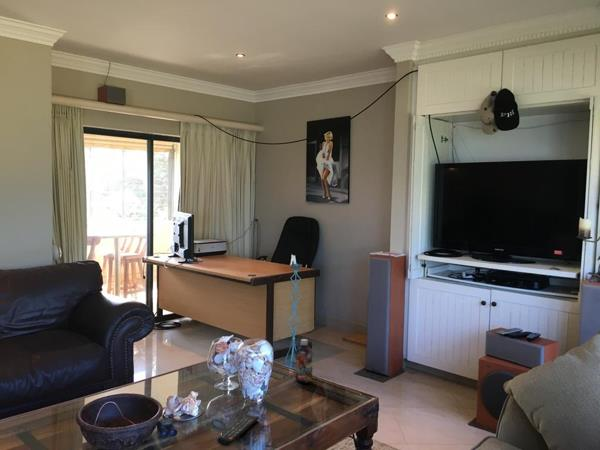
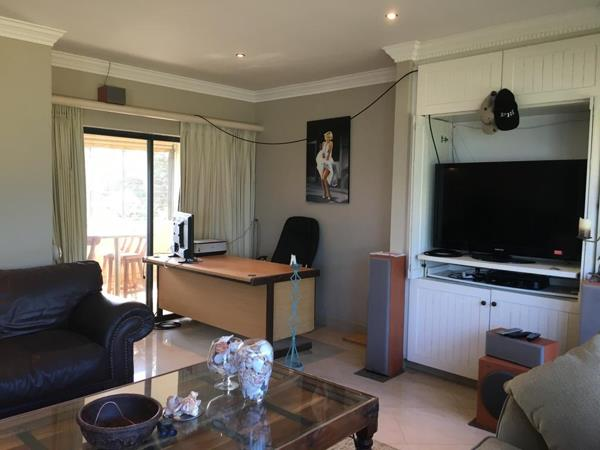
- bottle (303, 360)
- remote control (239, 429)
